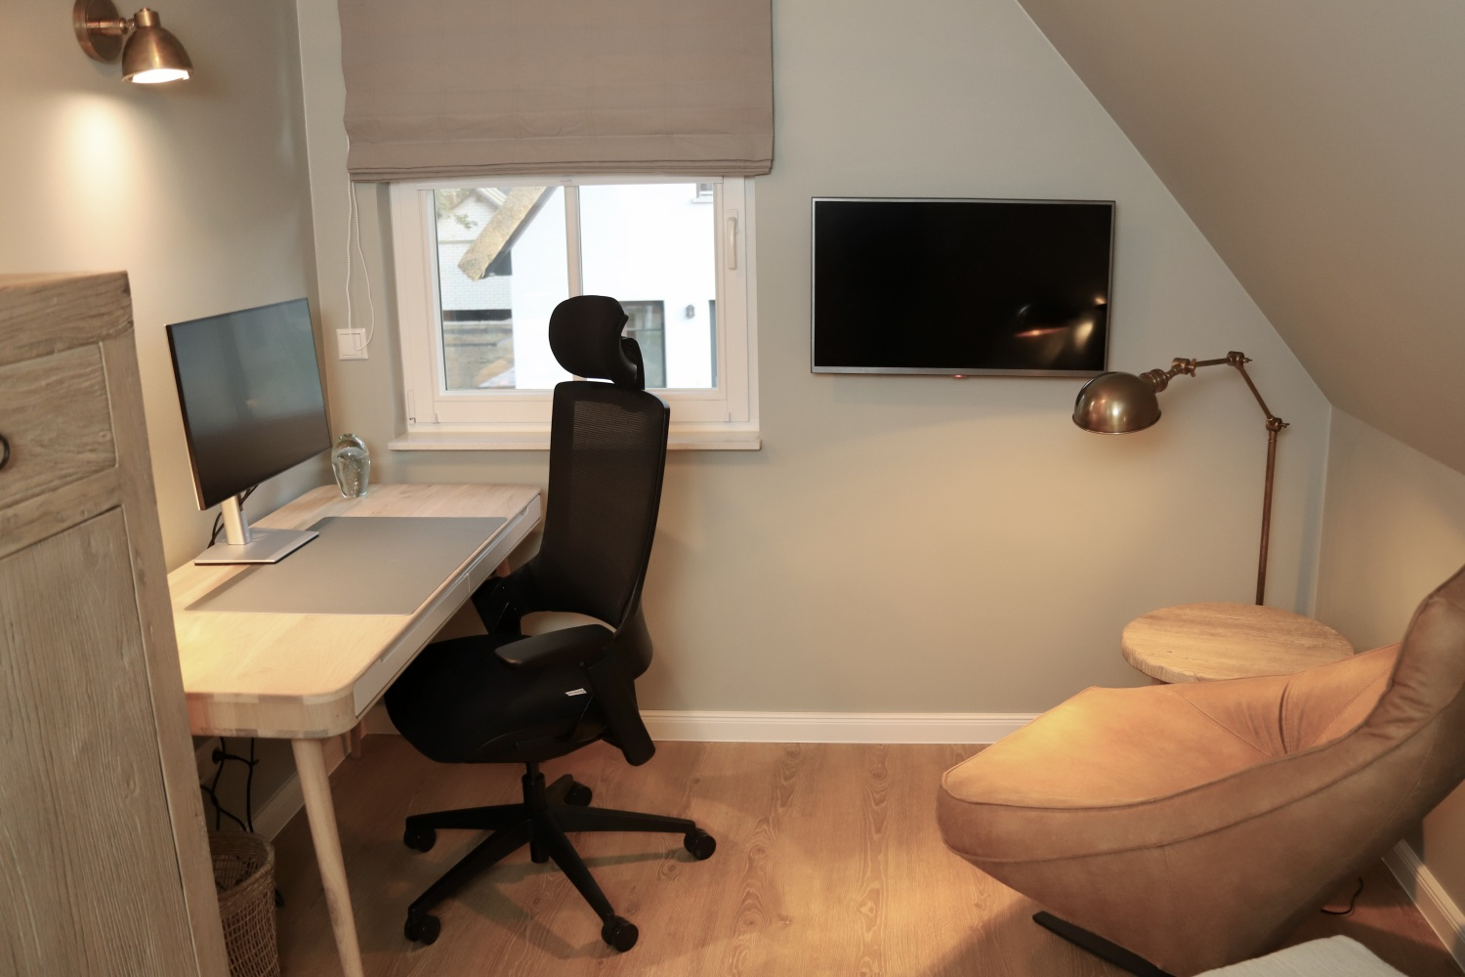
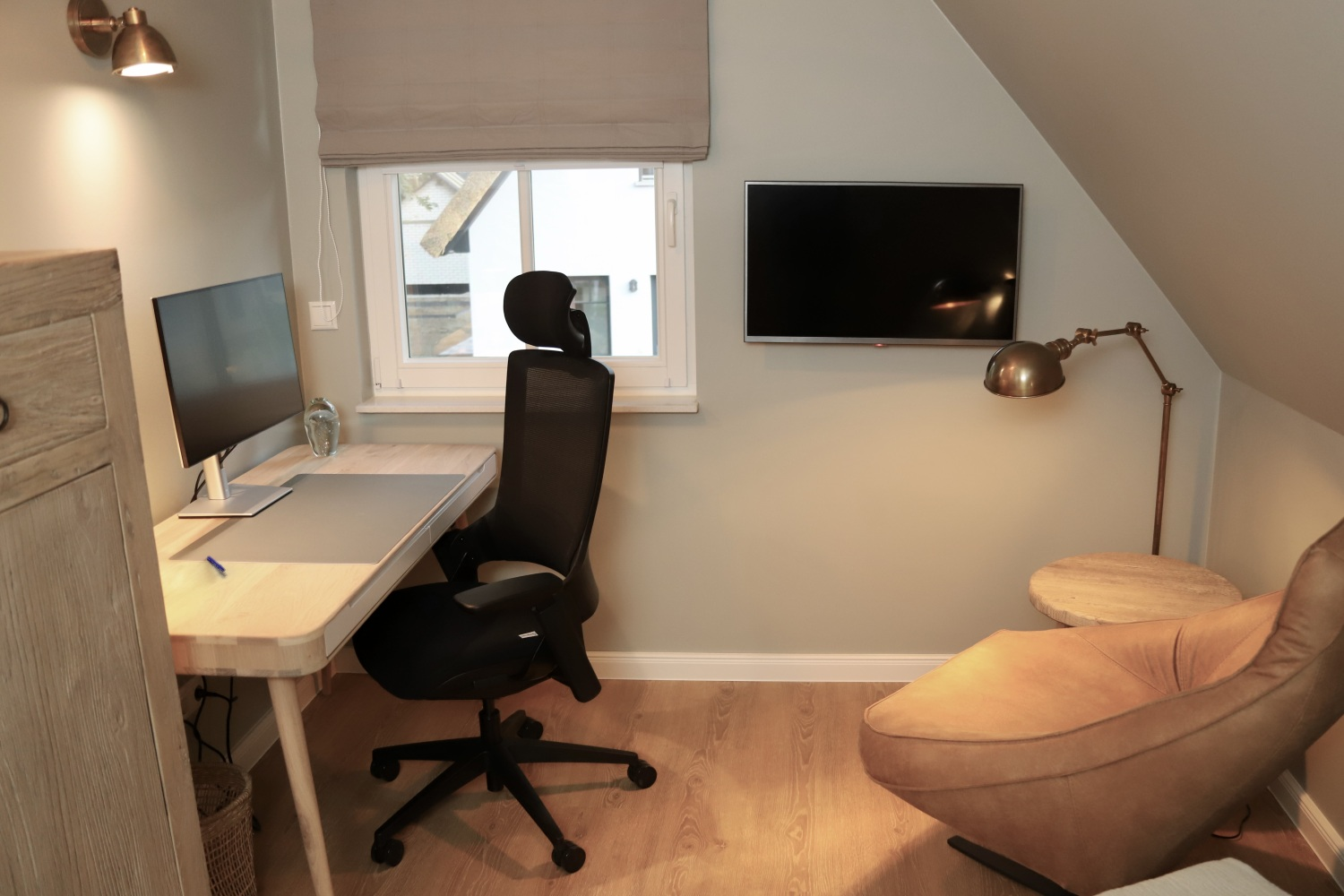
+ pen (215, 563)
